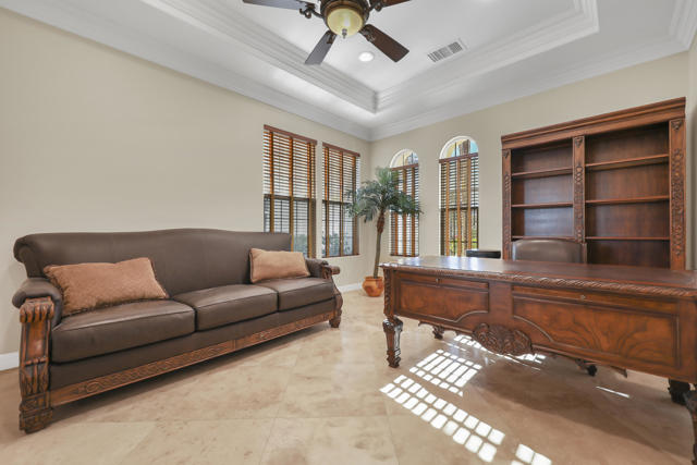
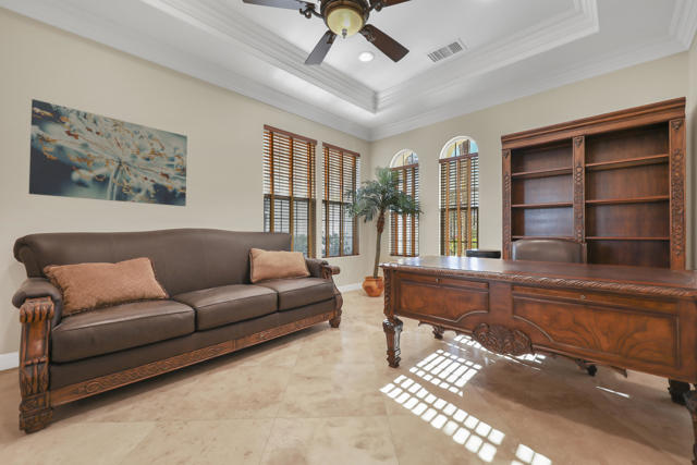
+ wall art (120, 160)
